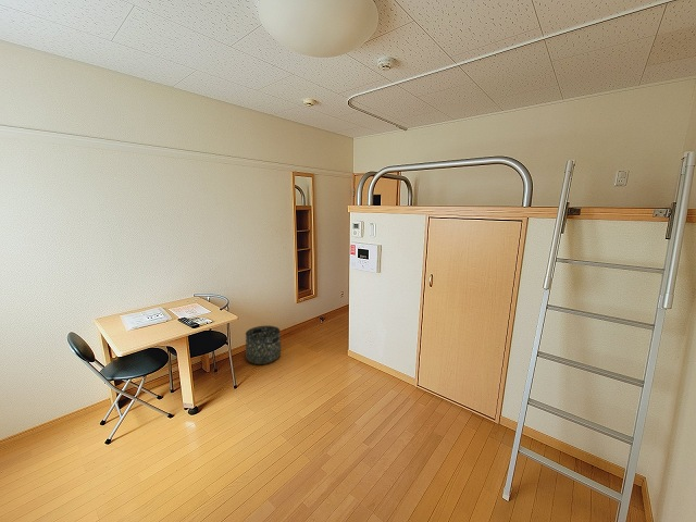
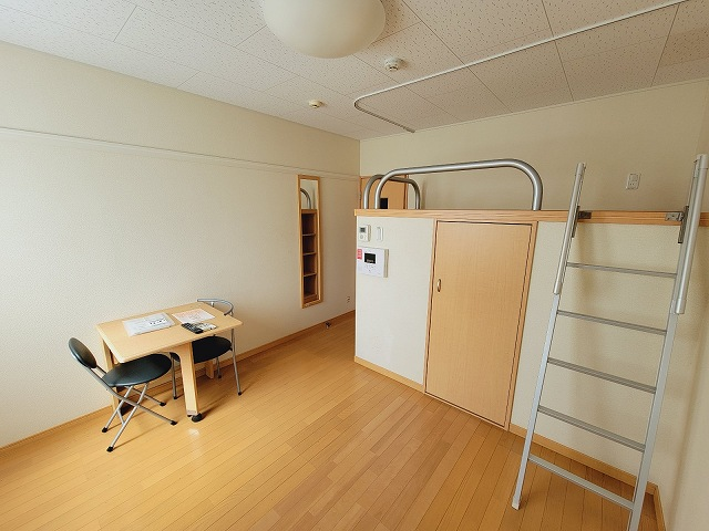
- basket (263, 345)
